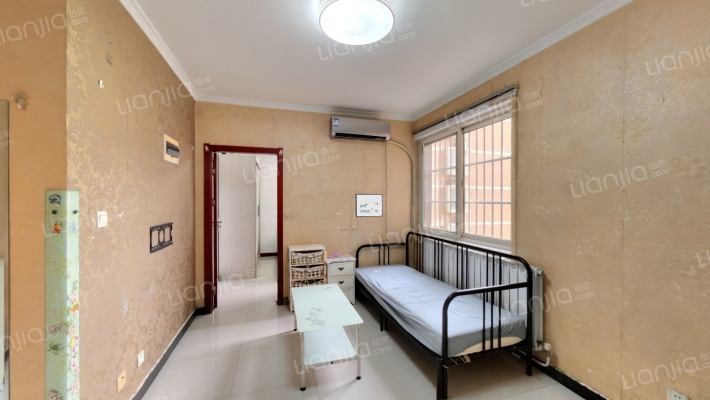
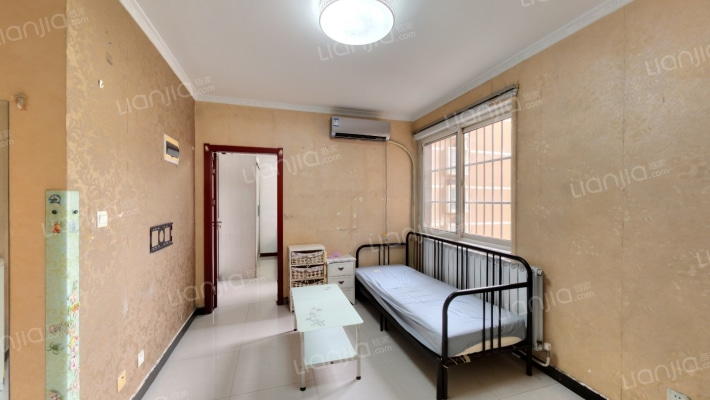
- picture frame (369, 205)
